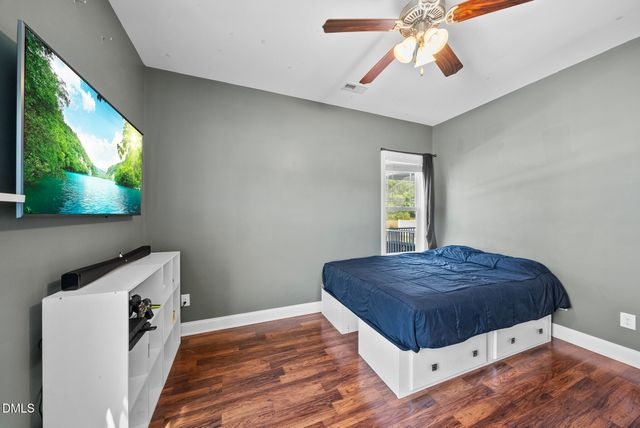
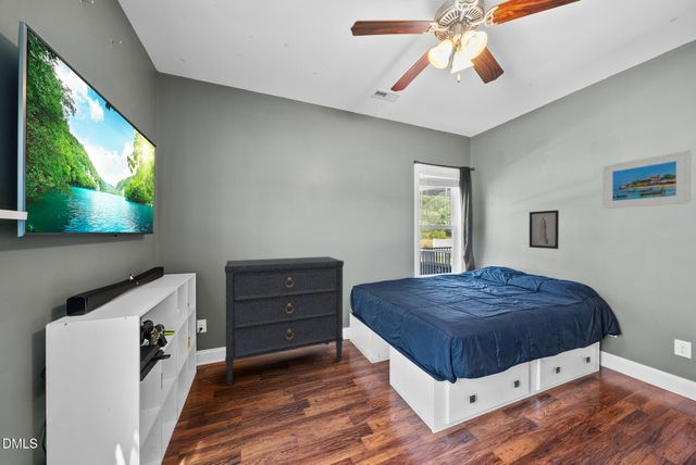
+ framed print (642, 183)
+ wall art (543, 229)
+ dresser (285, 311)
